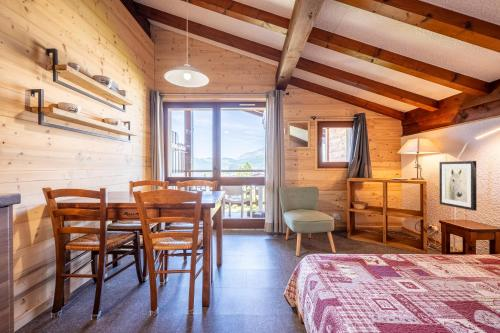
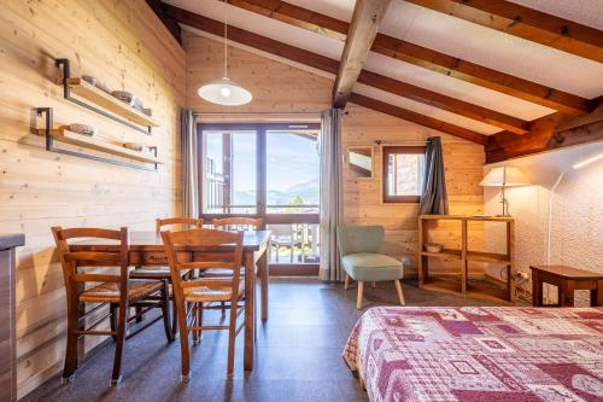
- wall art (456, 184)
